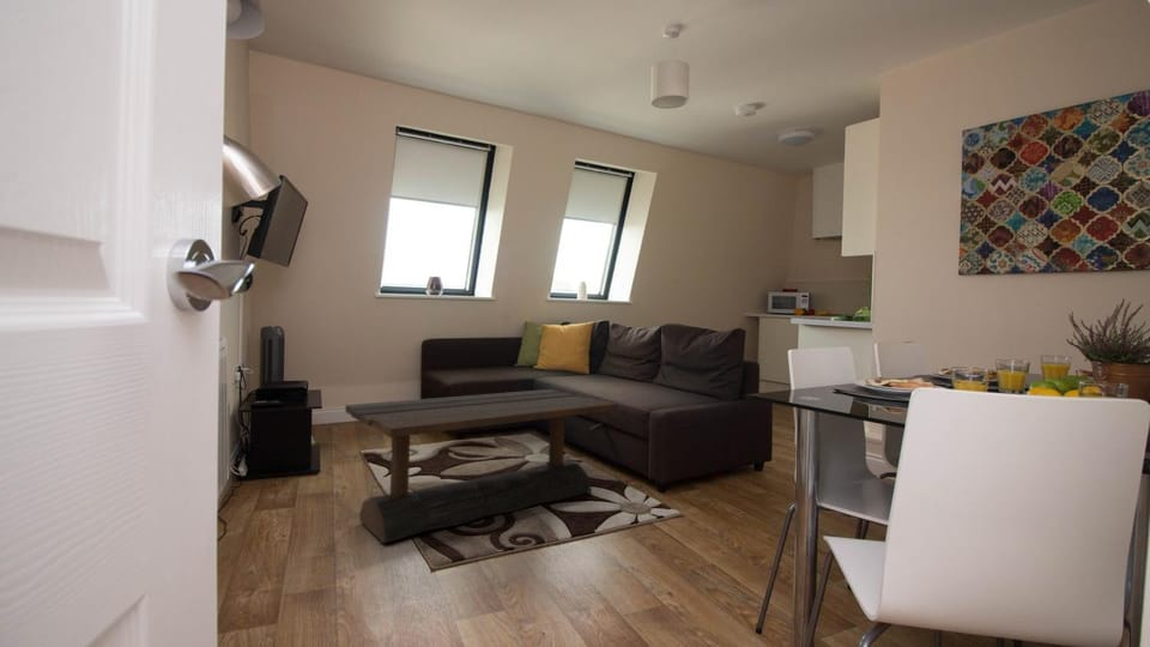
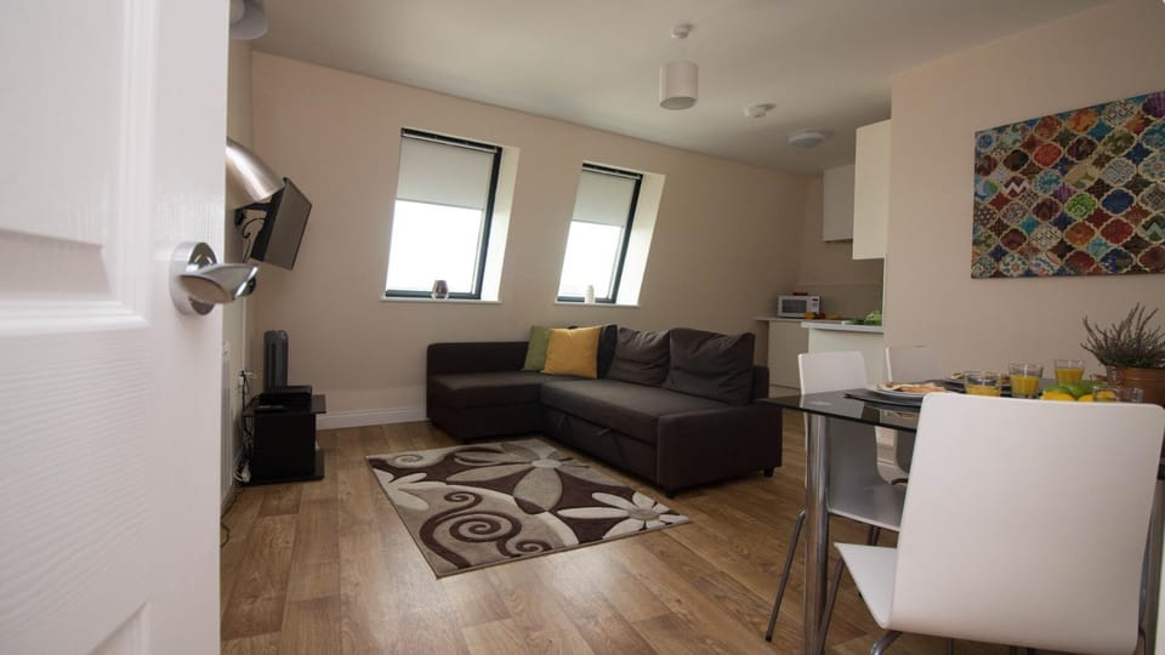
- coffee table (489, 476)
